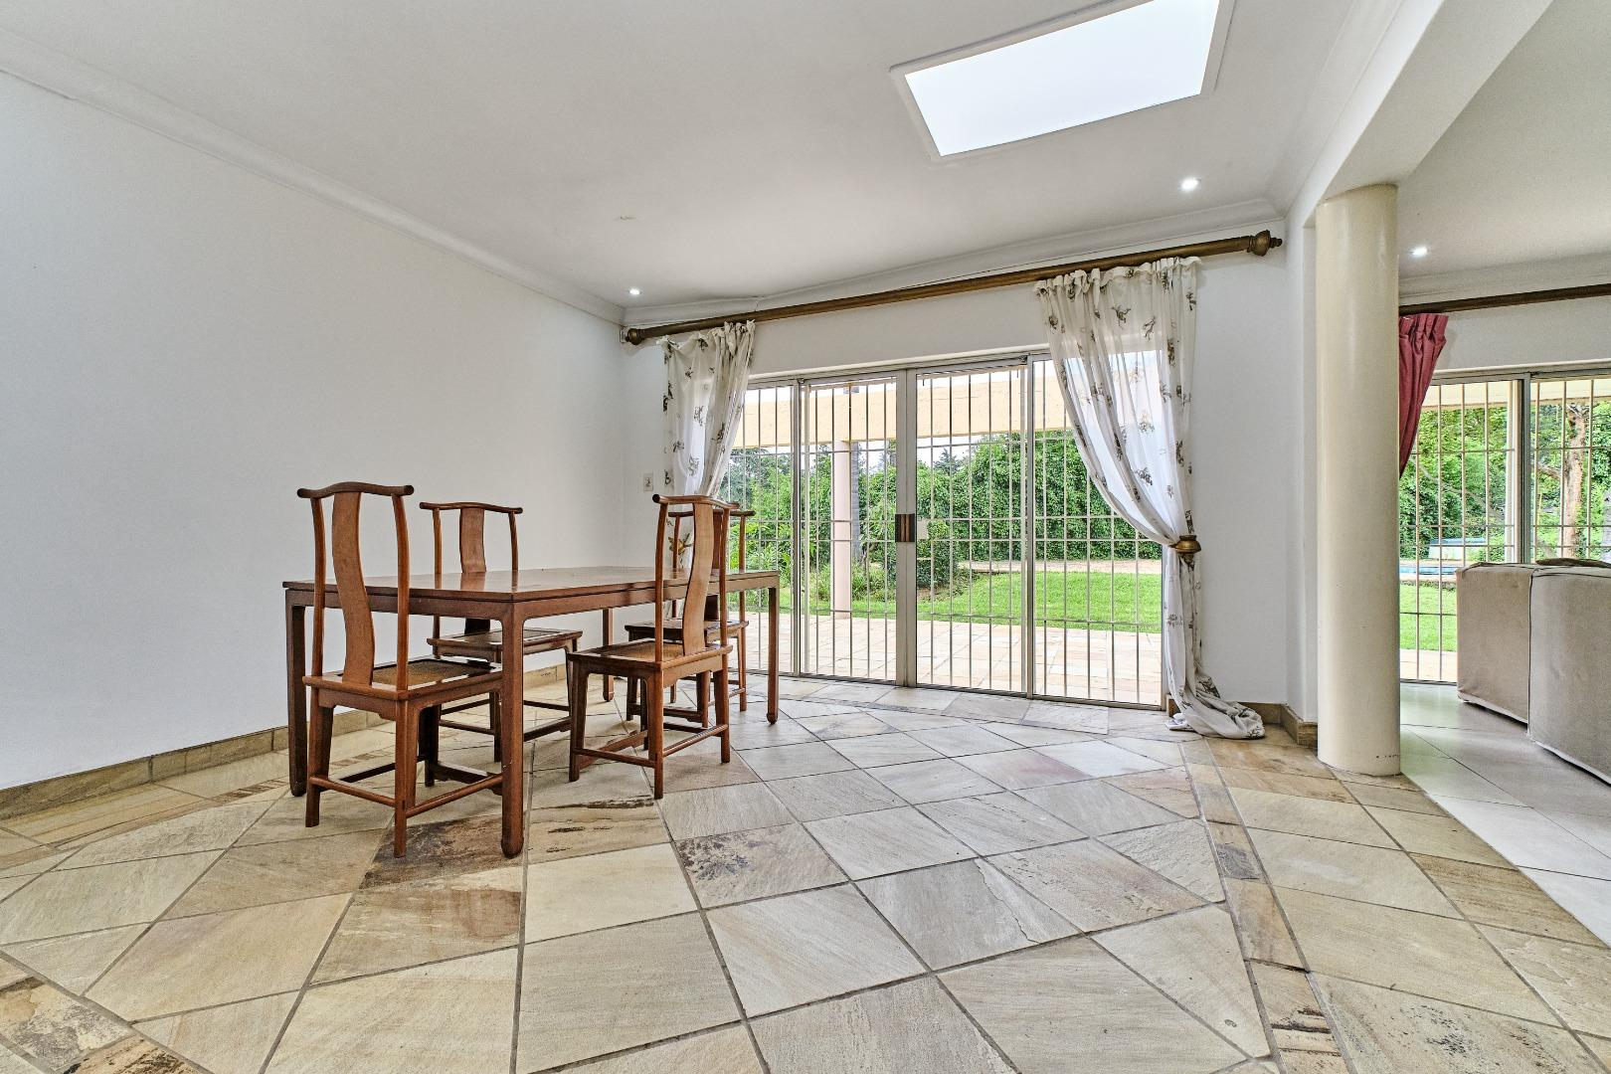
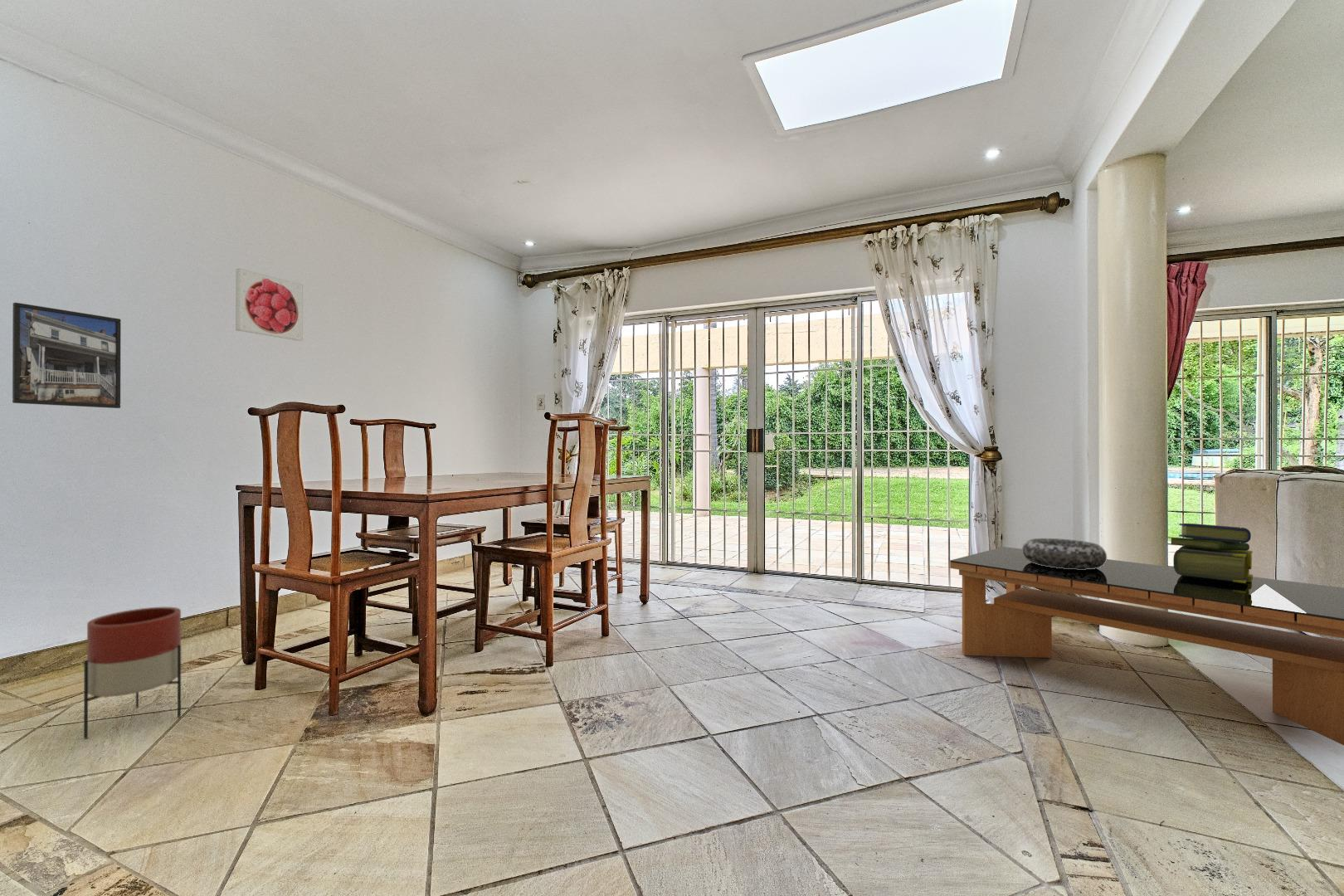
+ decorative bowl (1063, 553)
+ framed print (270, 306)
+ planter (135, 667)
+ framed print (70, 358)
+ stack of books (1210, 548)
+ coffee table (1149, 628)
